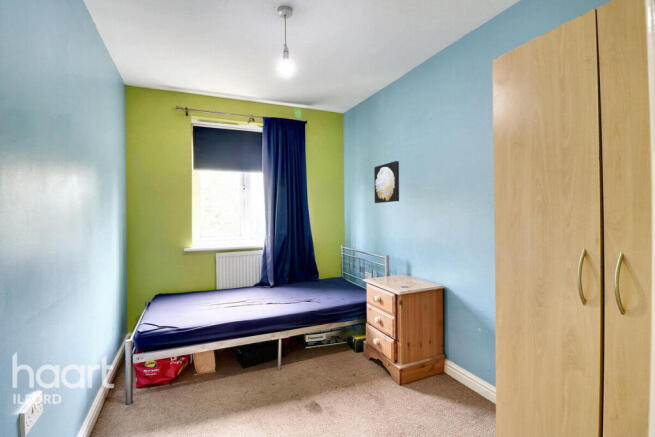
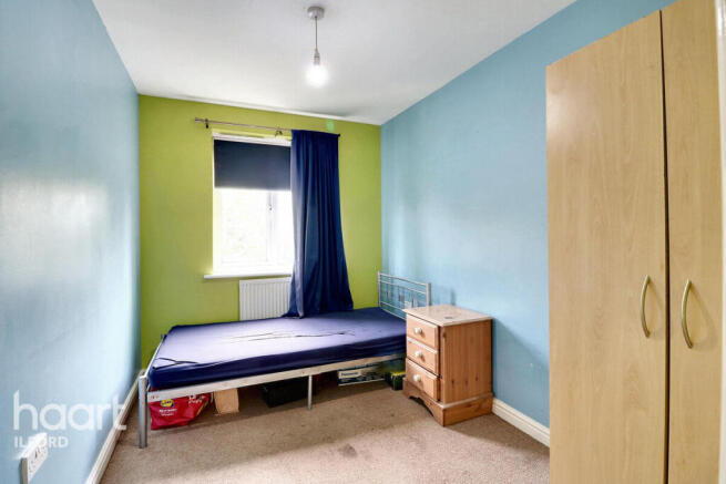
- wall art (386, 183)
